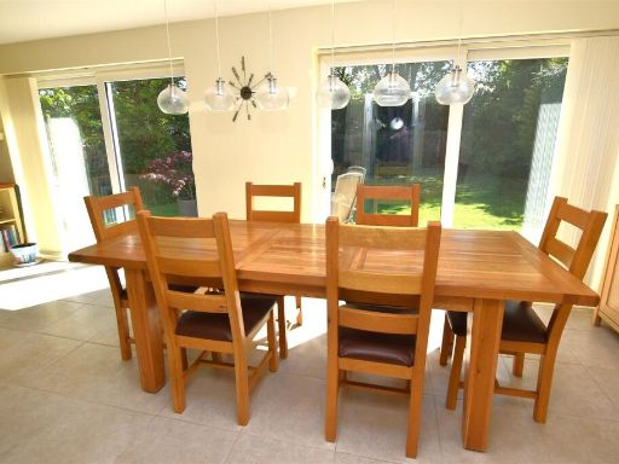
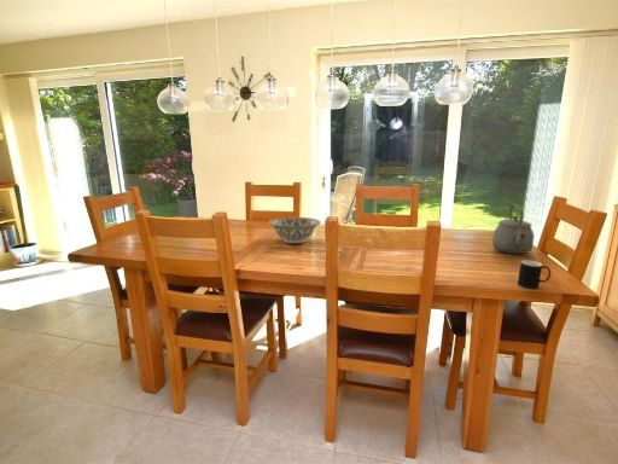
+ cup (534, 274)
+ decorative bowl (295, 231)
+ tea kettle (515, 230)
